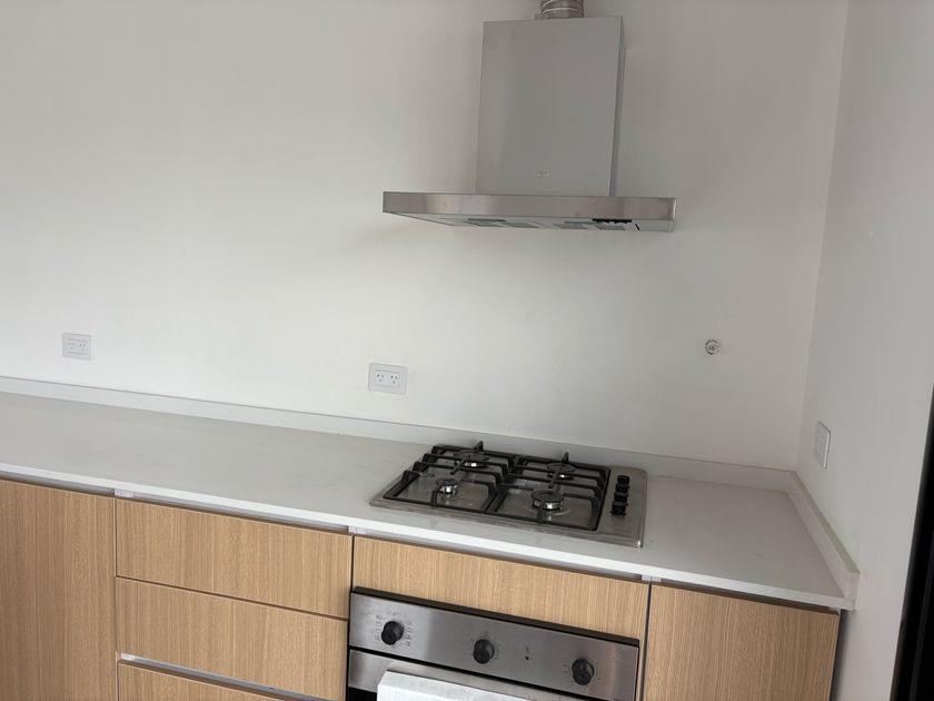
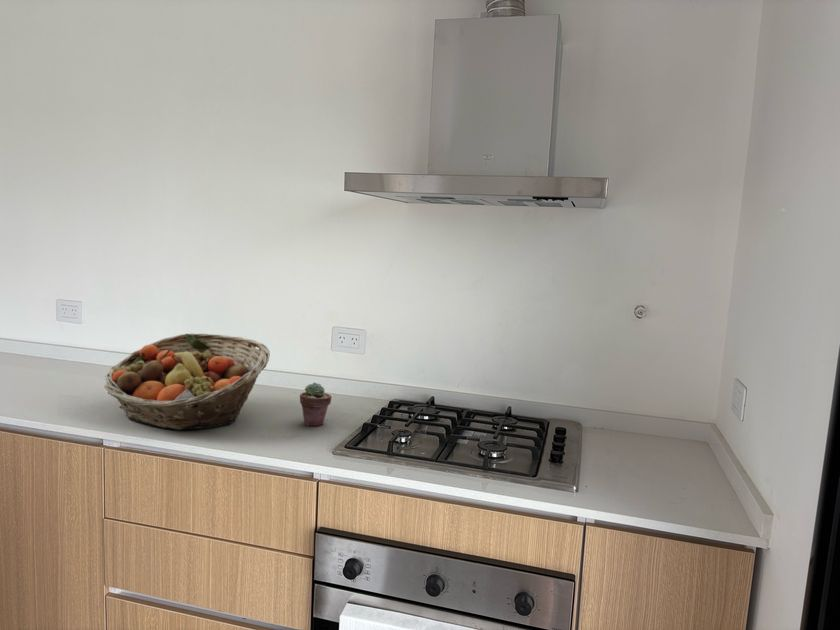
+ fruit basket (188, 378)
+ potted succulent (315, 402)
